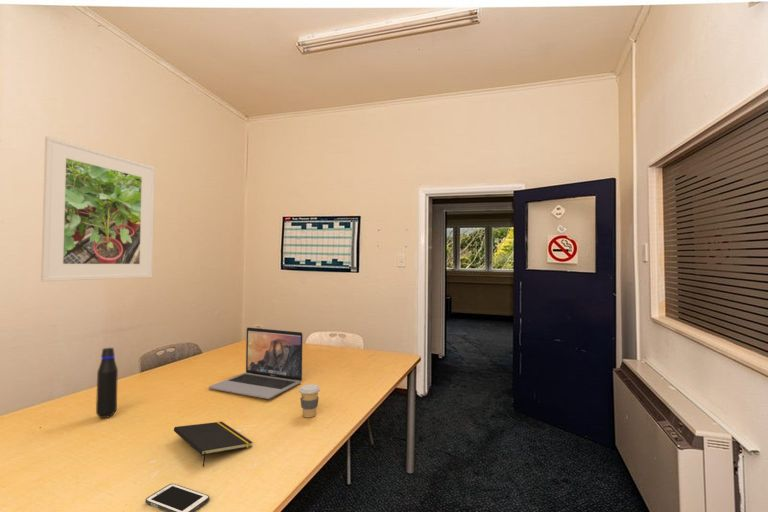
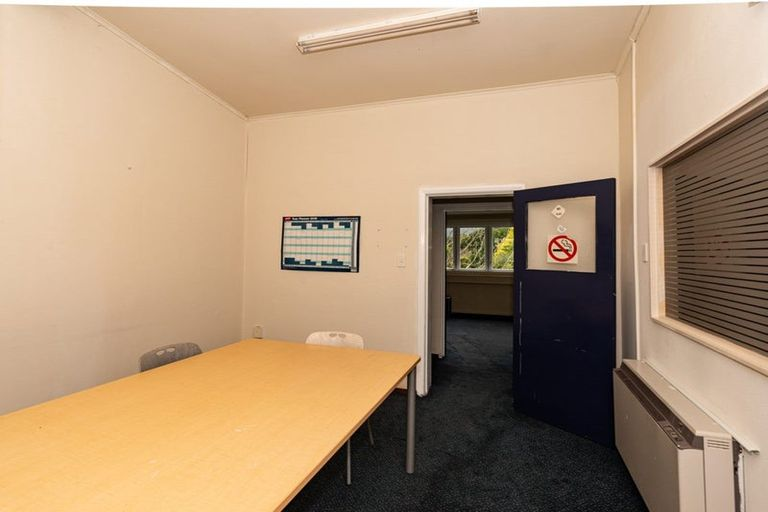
- notepad (212, 436)
- water bottle (107, 382)
- laptop (256, 359)
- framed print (105, 216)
- cell phone (177, 499)
- coffee cup (309, 401)
